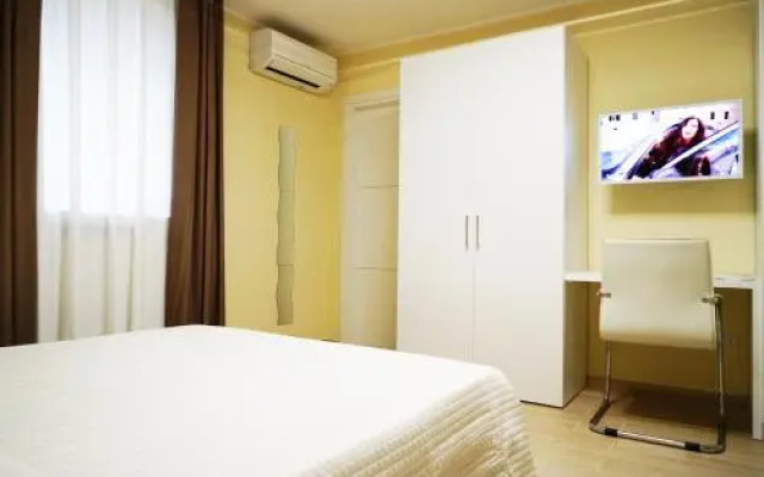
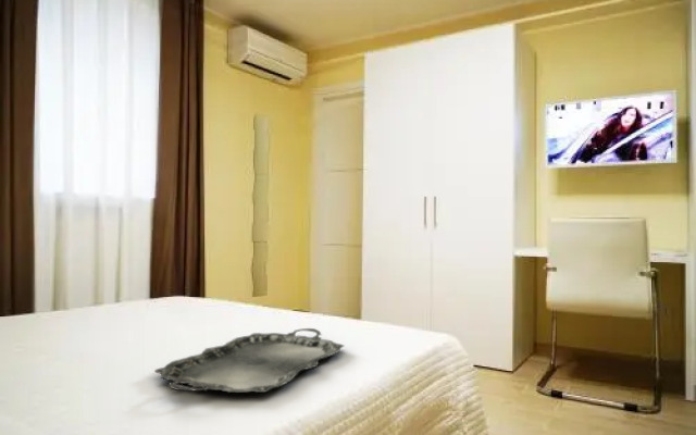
+ serving tray (258, 357)
